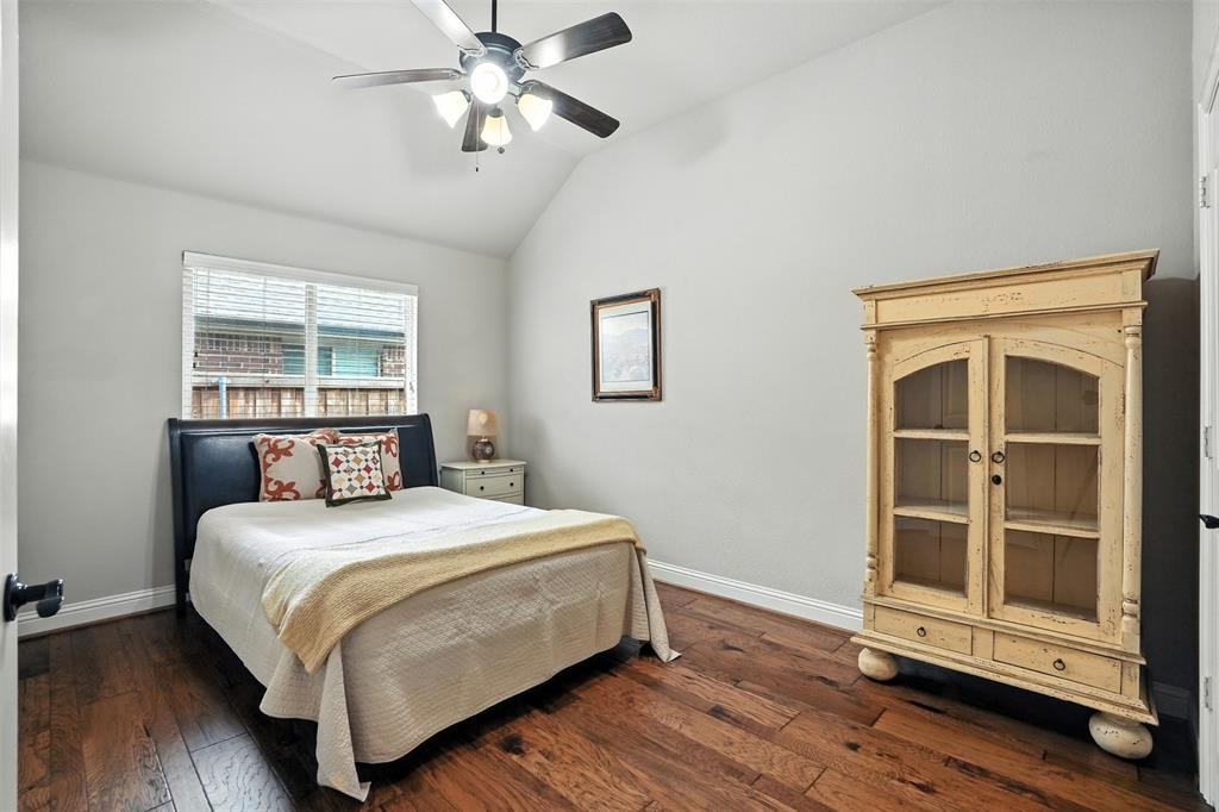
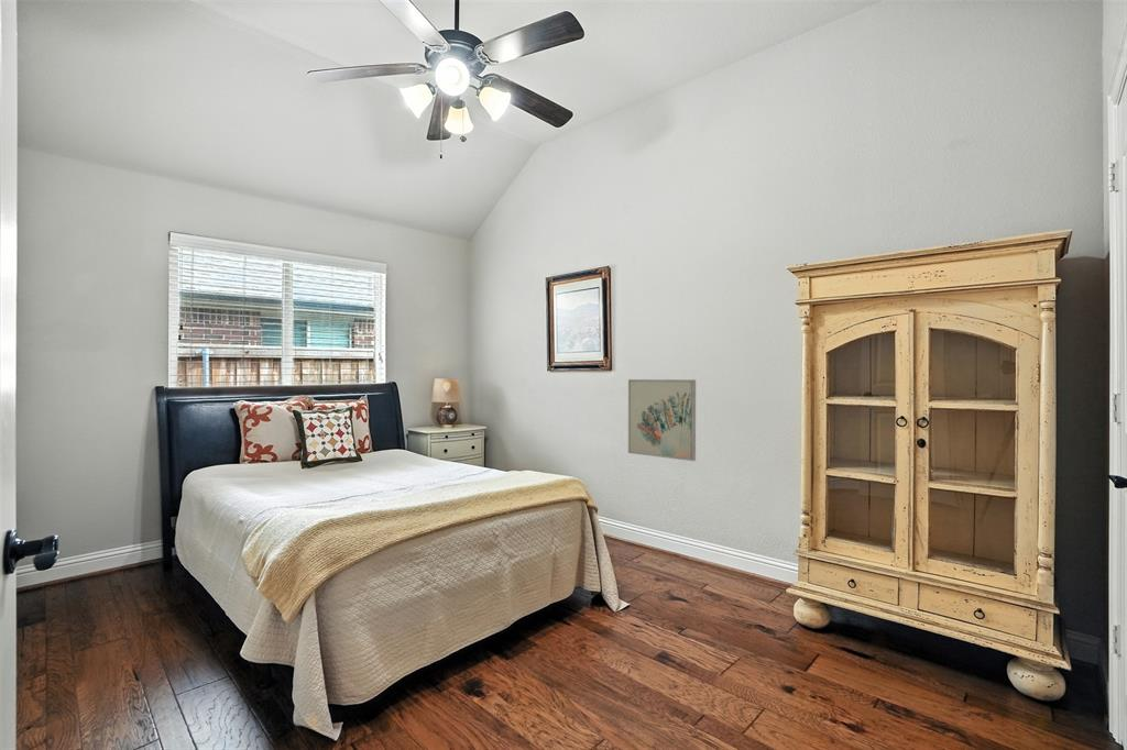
+ wall art (660, 418)
